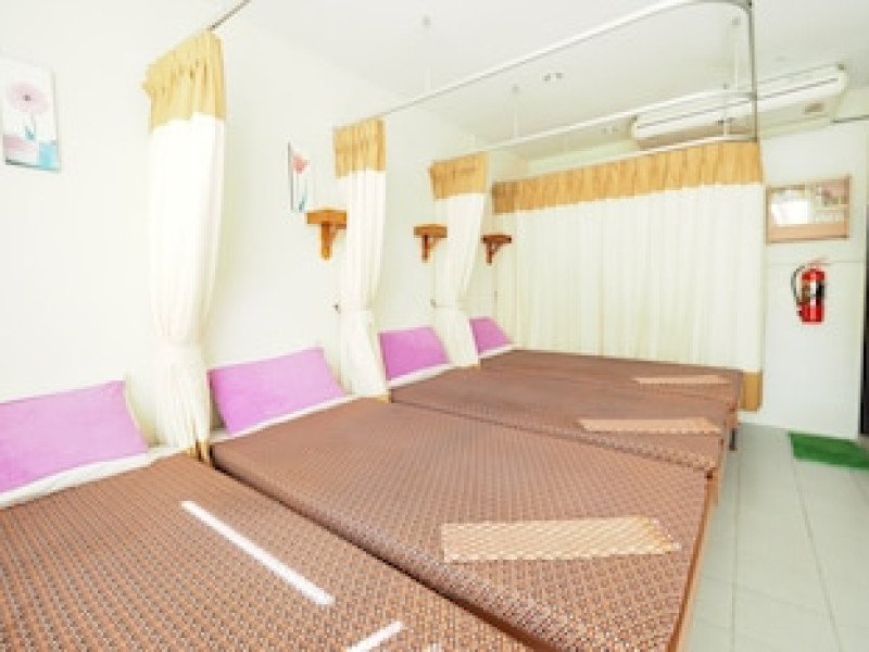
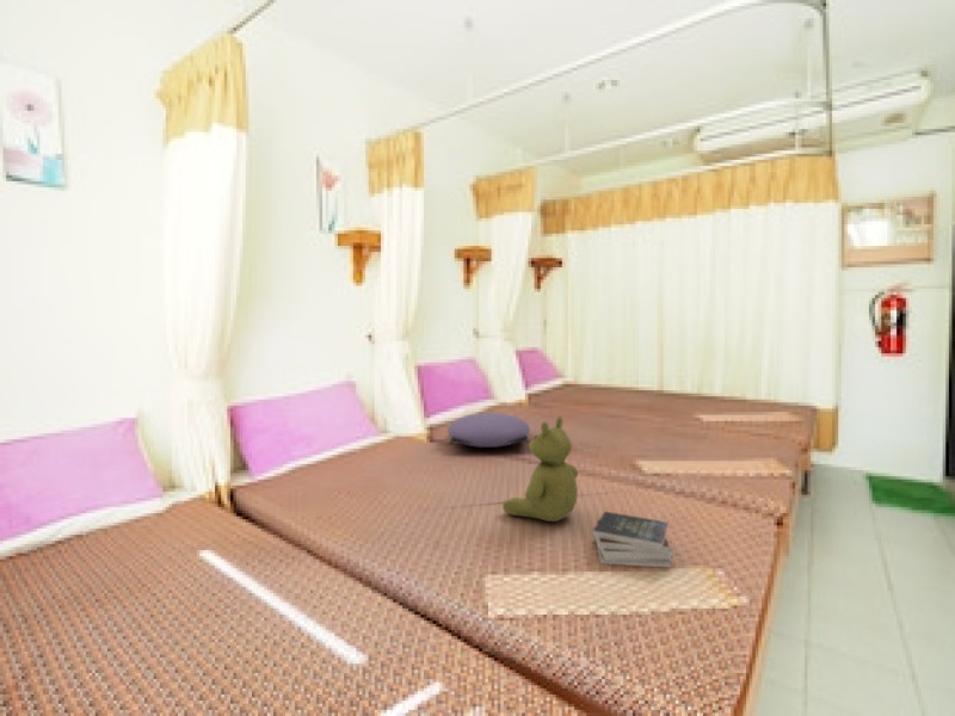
+ cushion (488, 428)
+ stuffed bear (541, 465)
+ book (630, 539)
